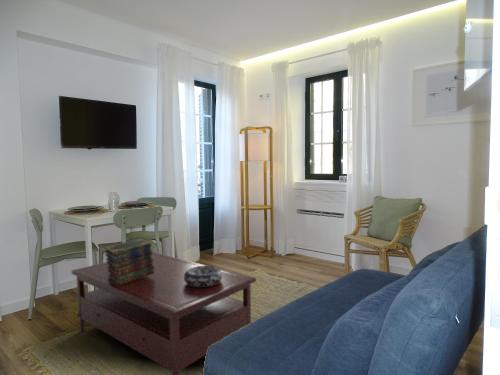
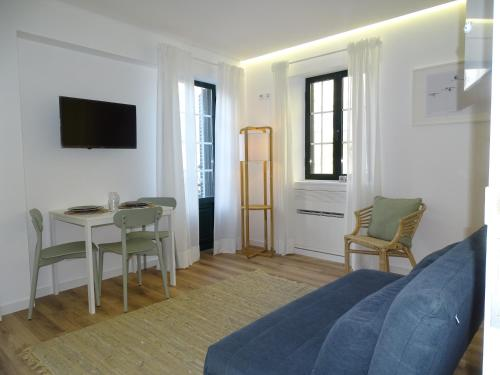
- decorative bowl (203, 276)
- coffee table (160, 305)
- book stack (131, 261)
